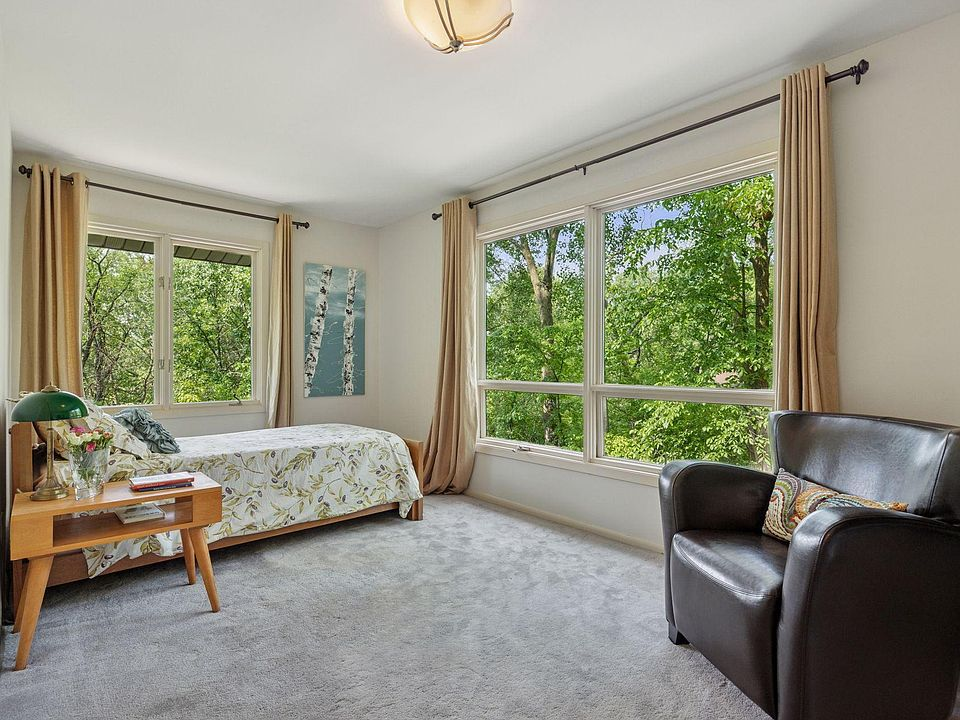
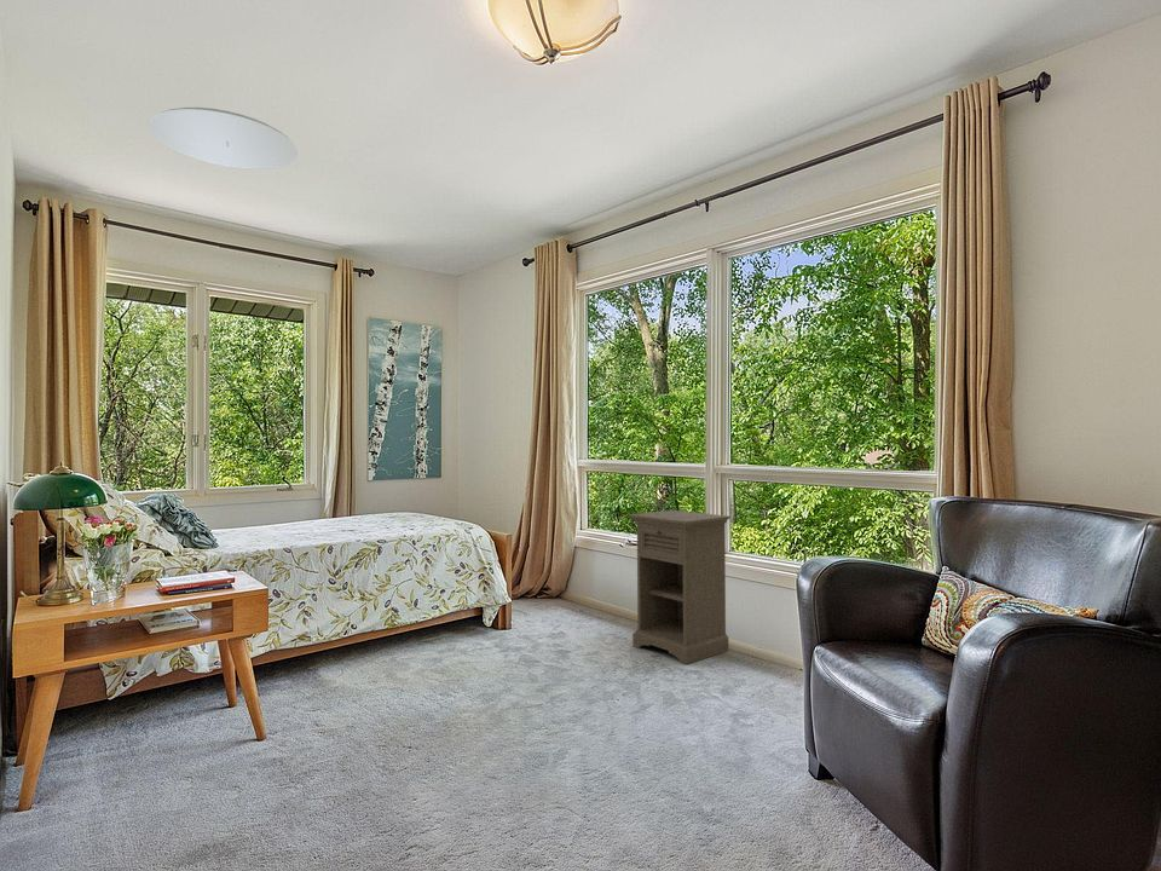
+ nightstand (678, 582)
+ ceiling lamp (226, 137)
